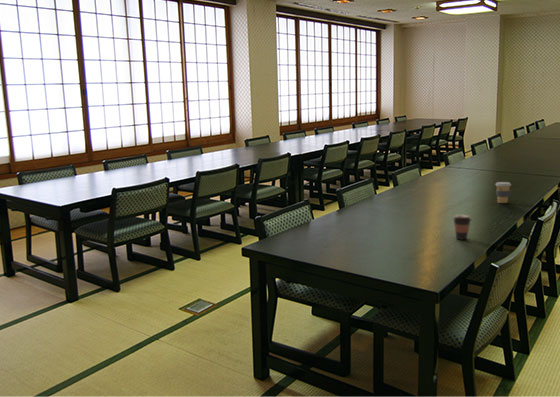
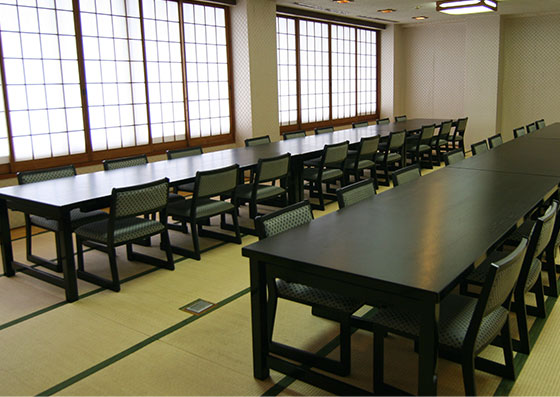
- coffee cup (461, 227)
- coffee cup (502, 192)
